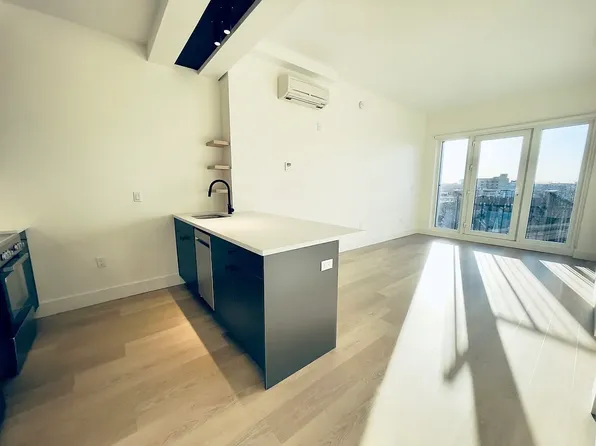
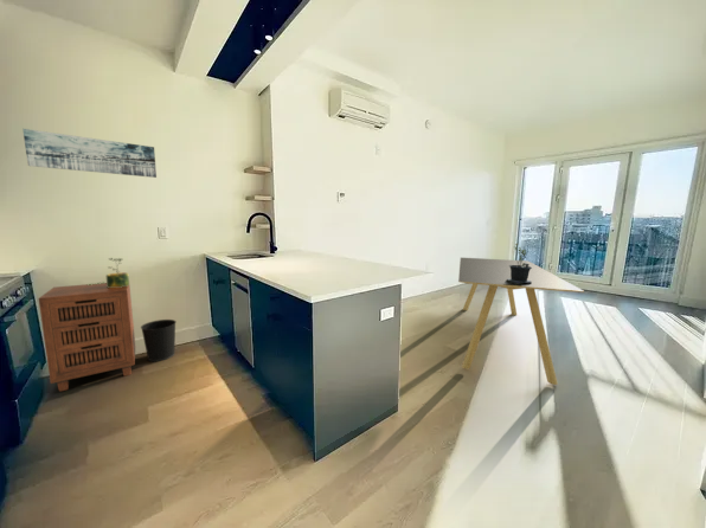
+ wall art (97, 155)
+ potted plant (108, 275)
+ cabinet (95, 330)
+ potted plant (520, 260)
+ dining table (492, 302)
+ wastebasket (160, 340)
